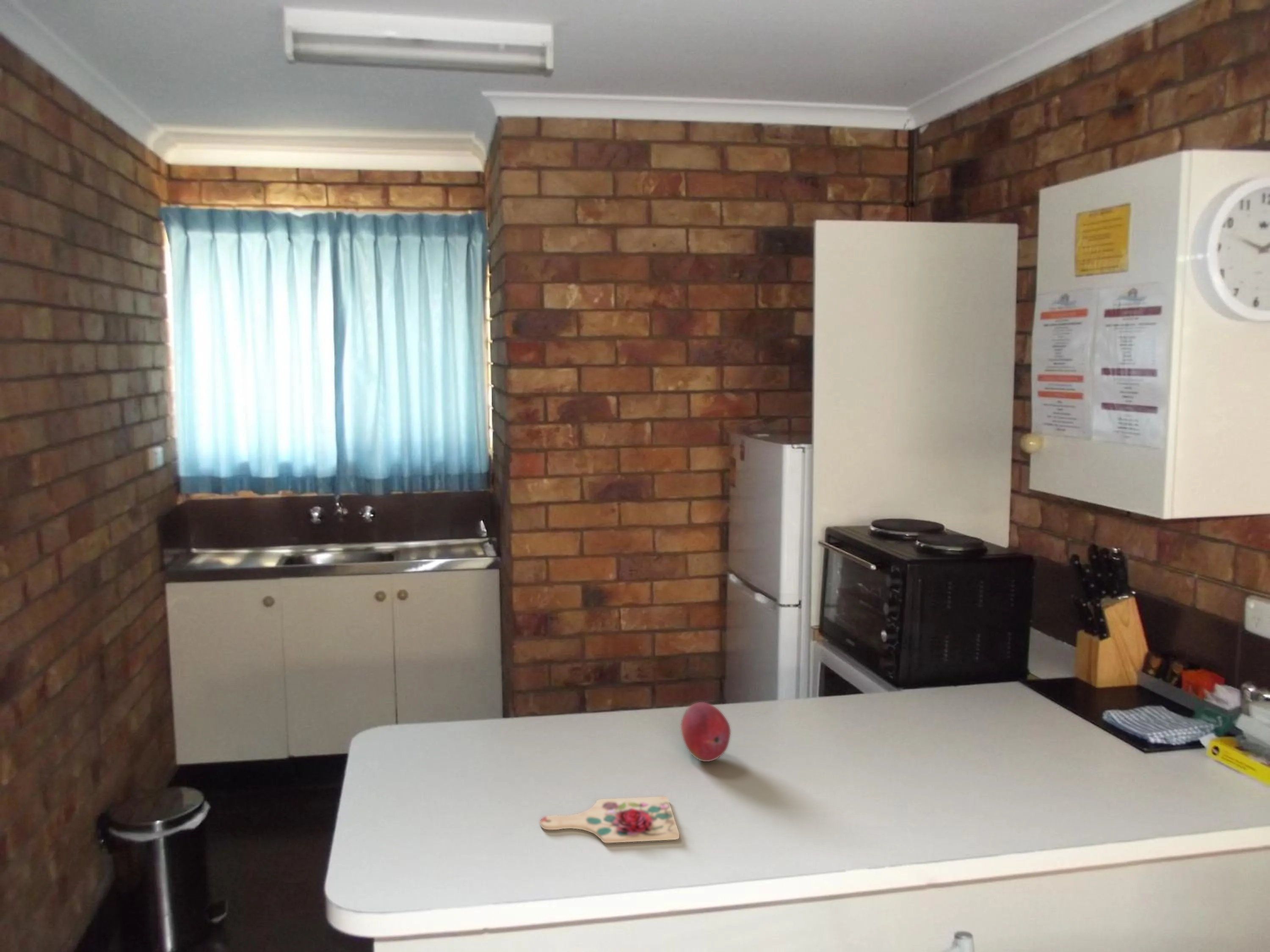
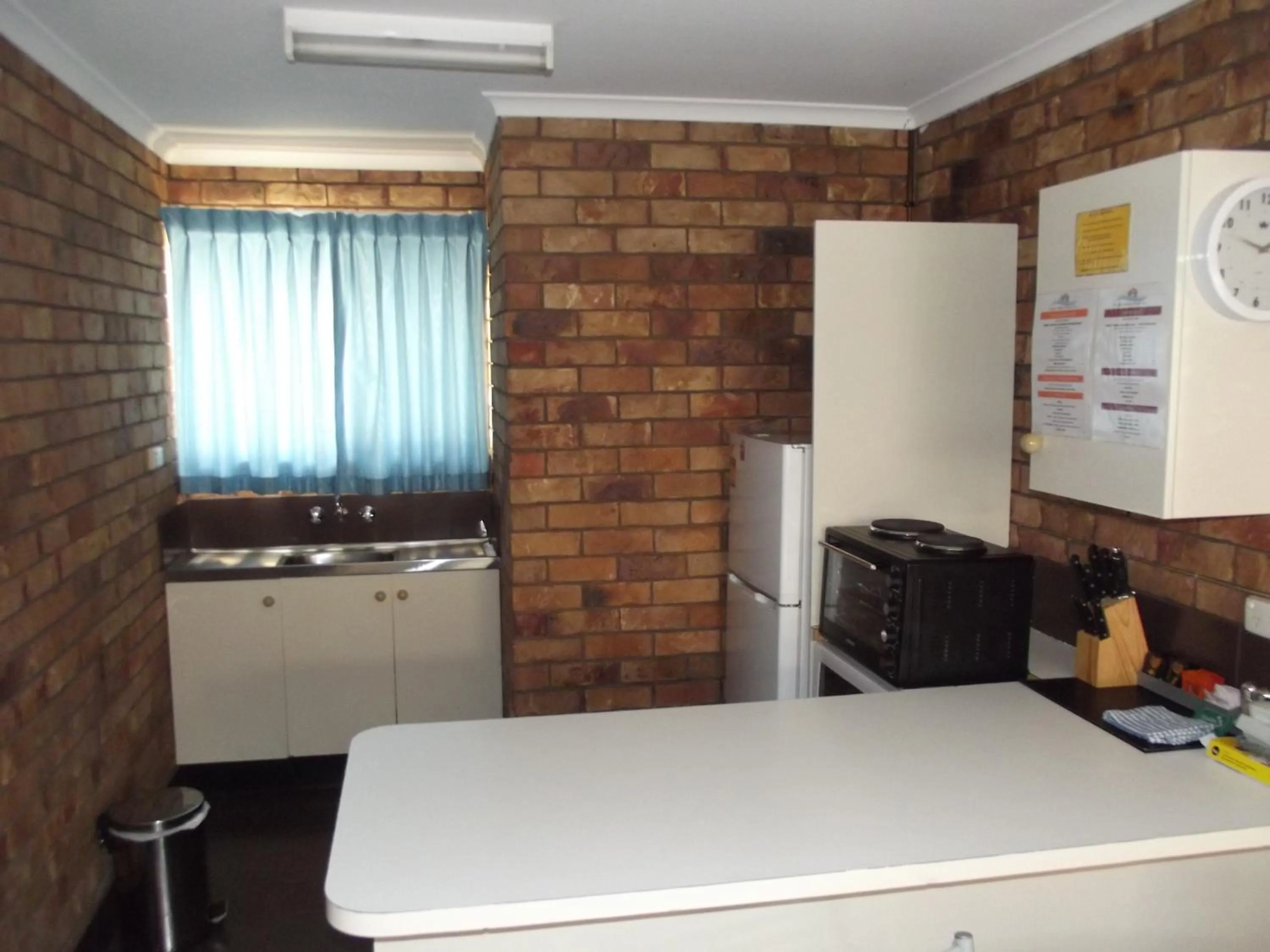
- fruit (705, 730)
- cutting board (607, 814)
